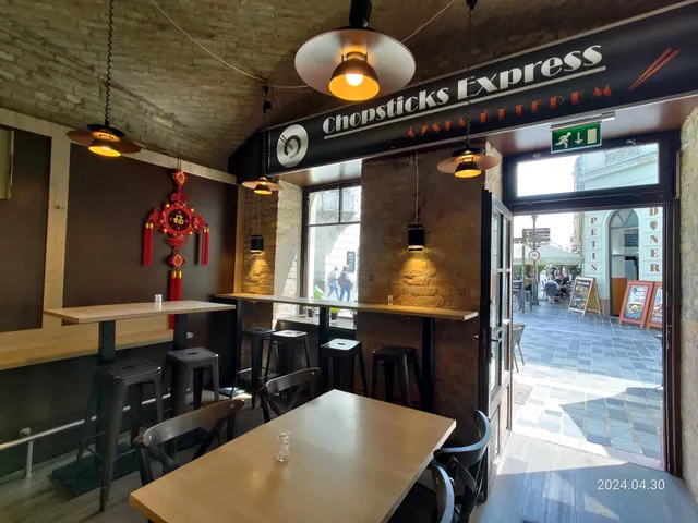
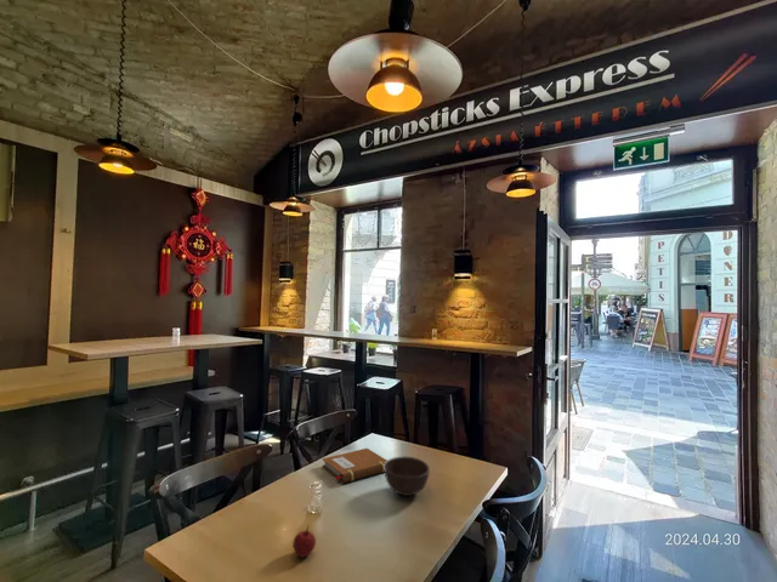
+ notebook (355, 464)
+ bowl (405, 478)
+ apple (304, 540)
